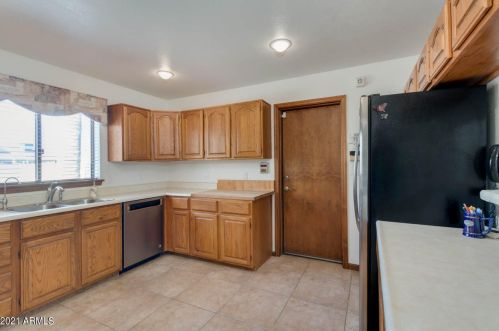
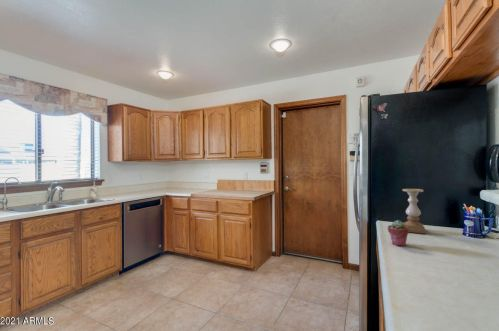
+ candle holder (413, 209)
+ potted succulent (398, 231)
